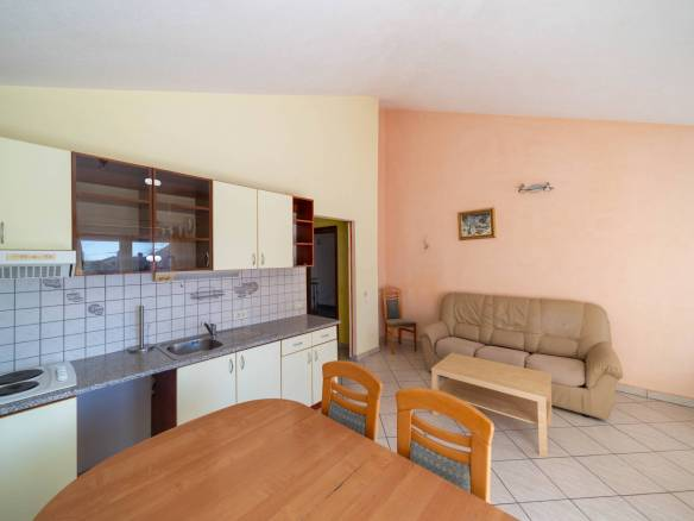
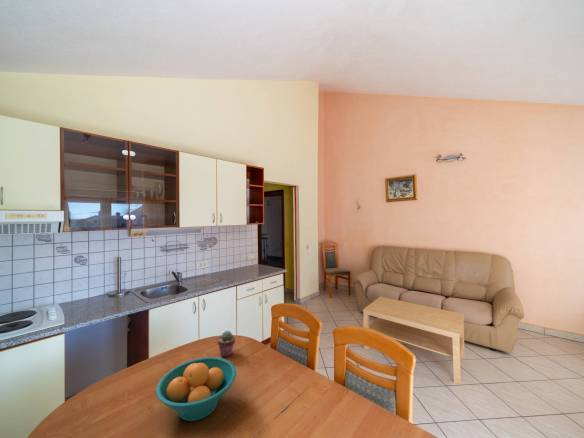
+ potted succulent (226, 342)
+ fruit bowl (198, 385)
